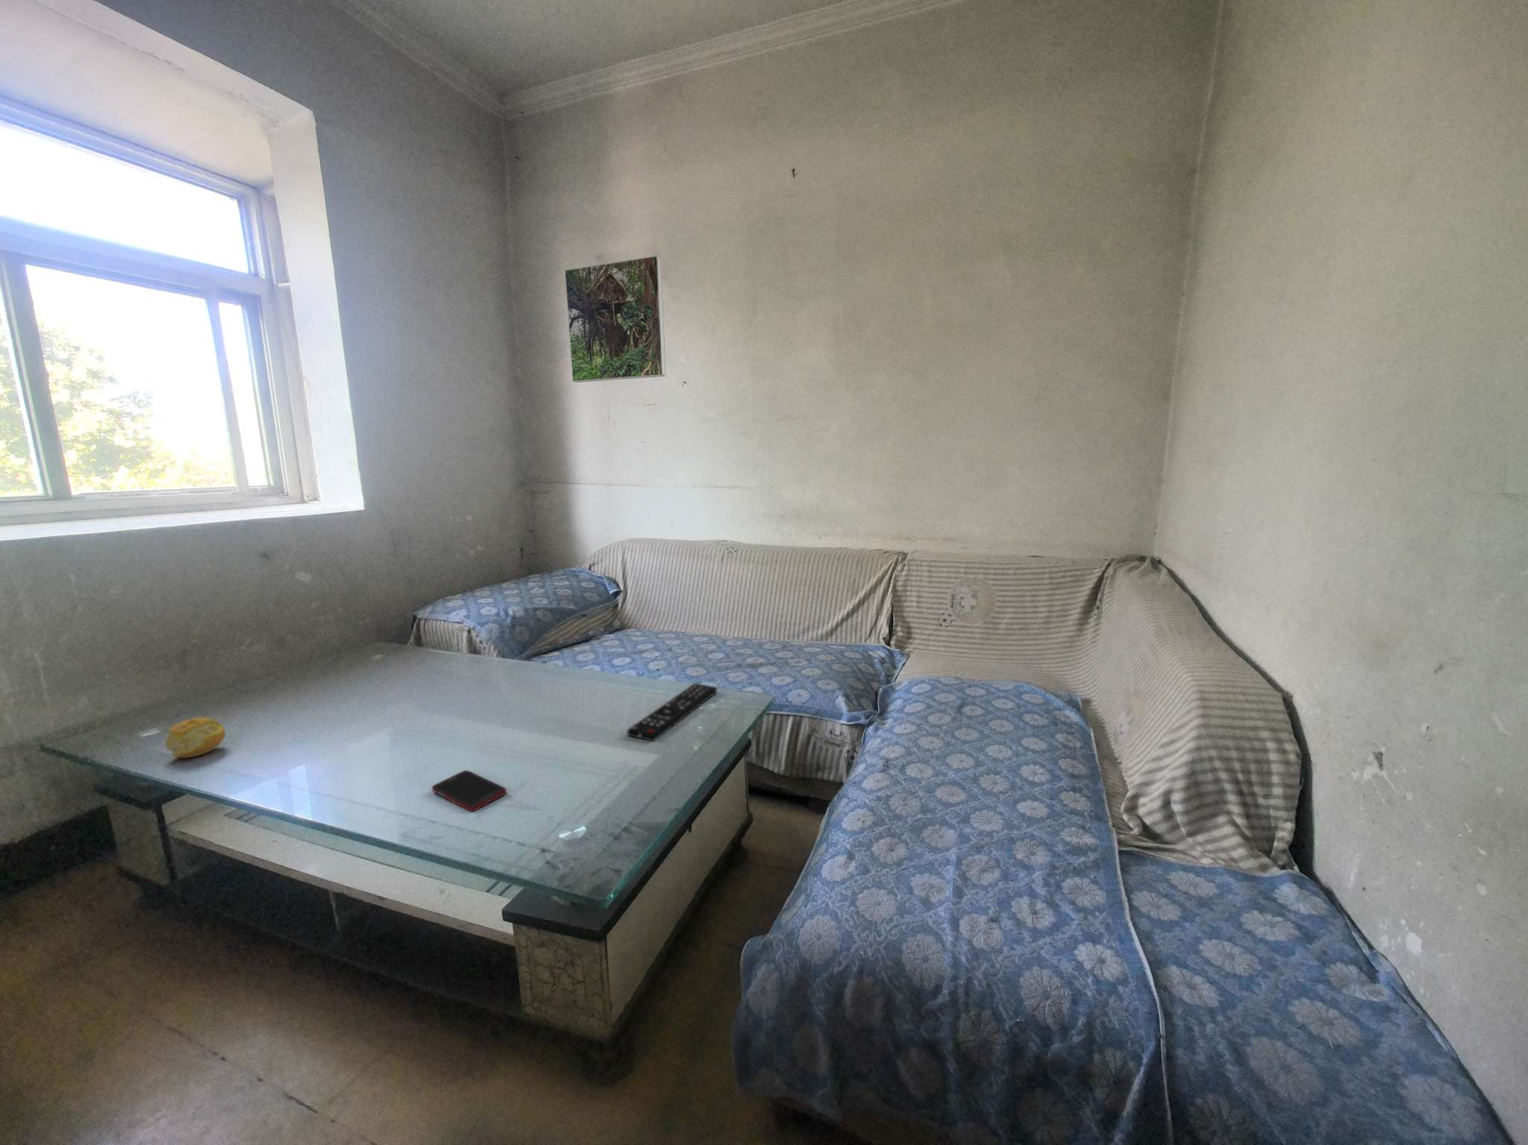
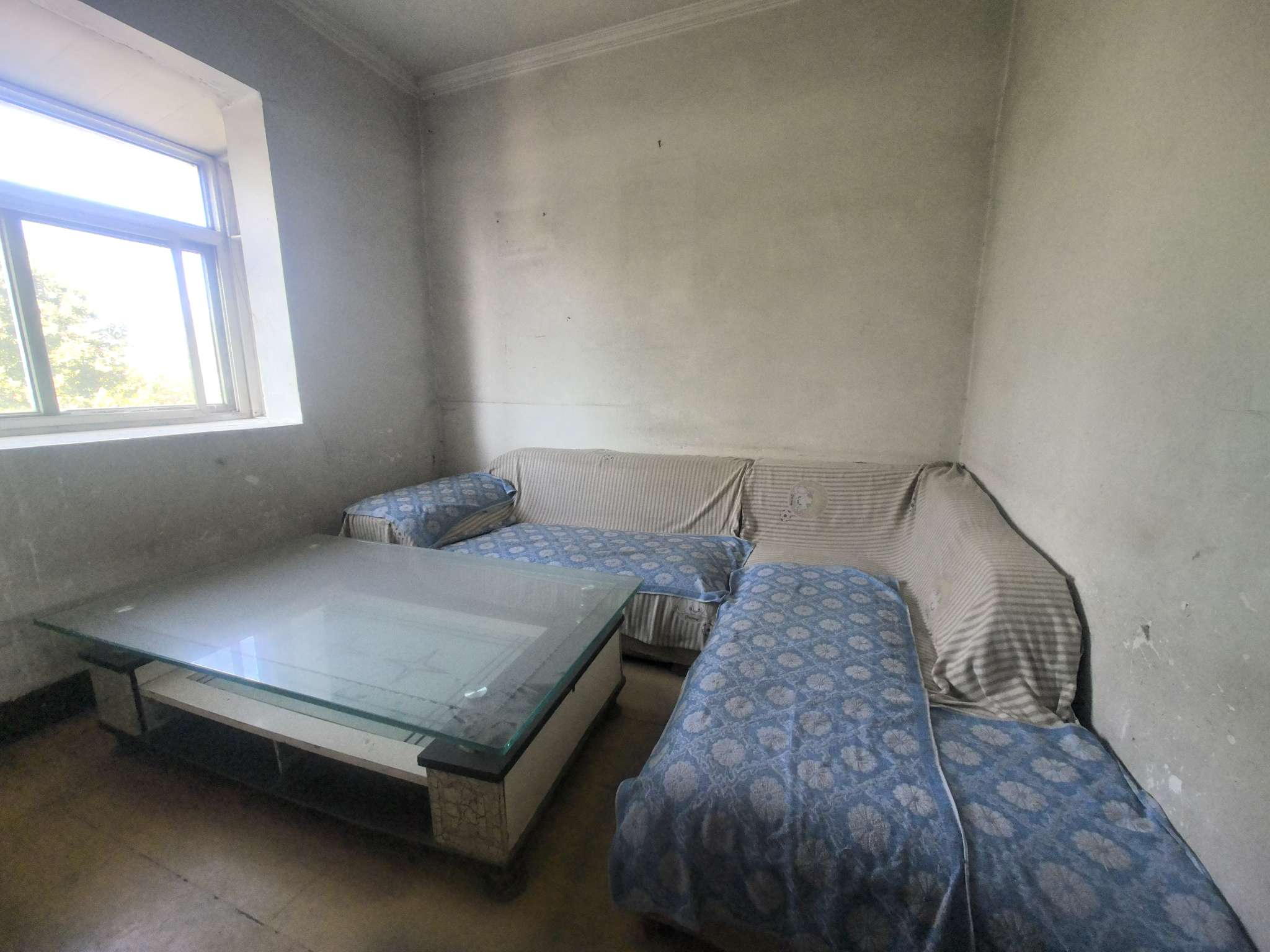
- cell phone (468, 789)
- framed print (614, 322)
- remote control (675, 708)
- fruit (195, 736)
